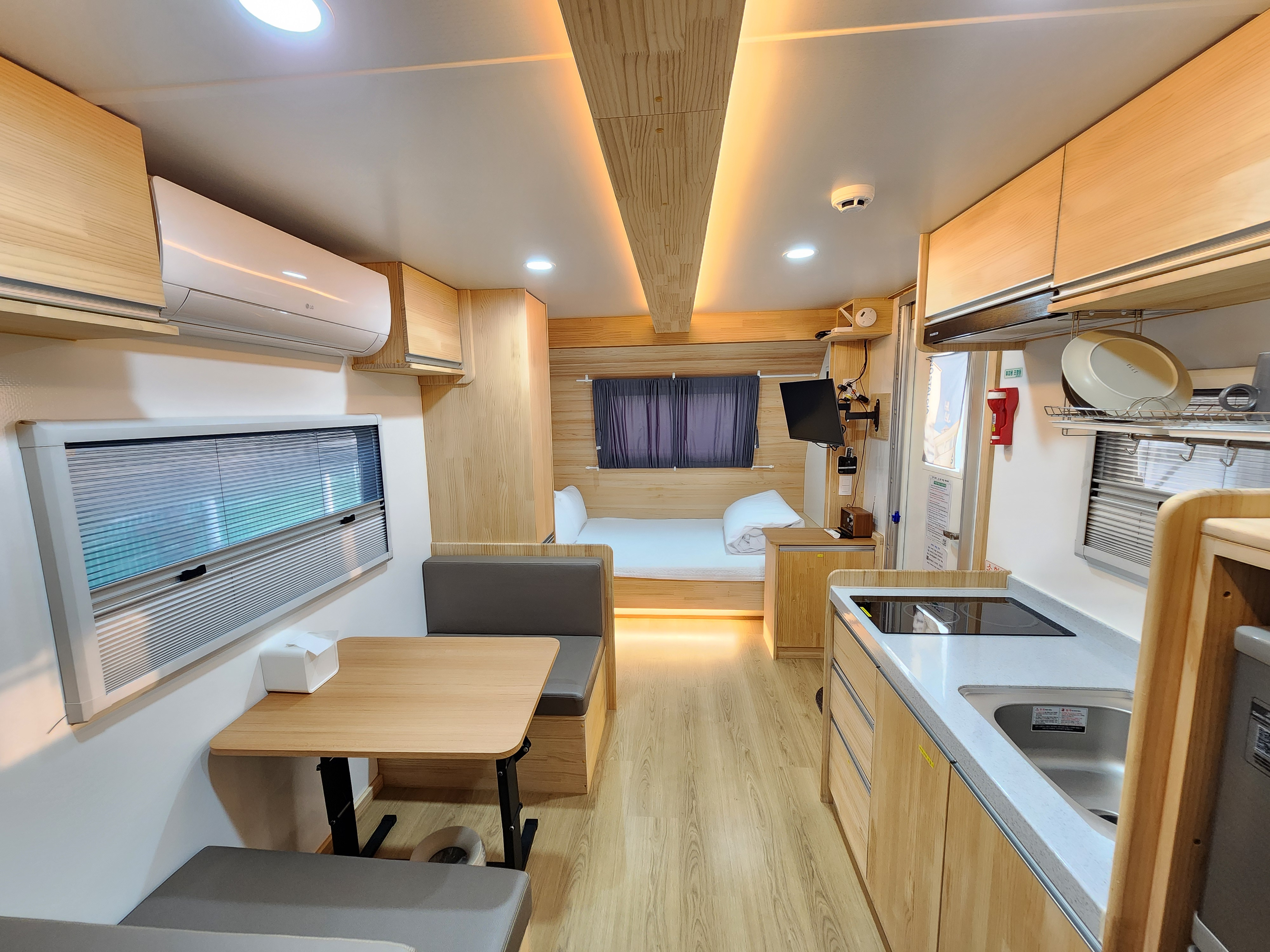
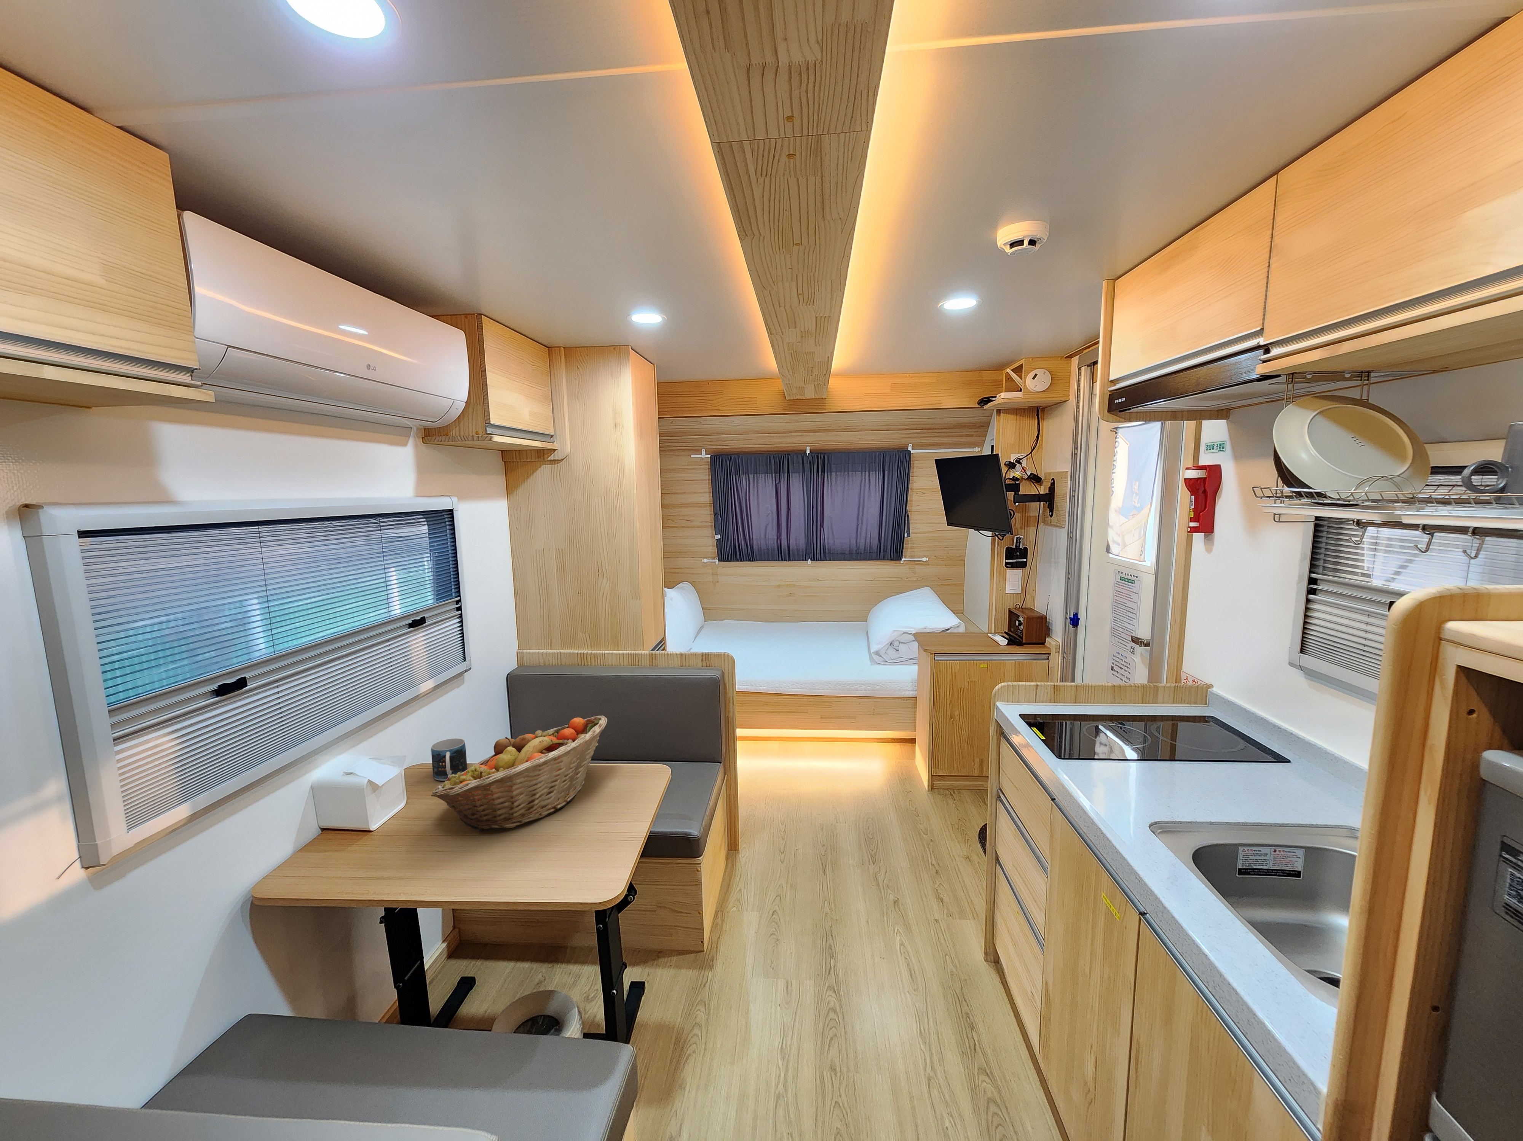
+ fruit basket (528, 765)
+ mug (449, 762)
